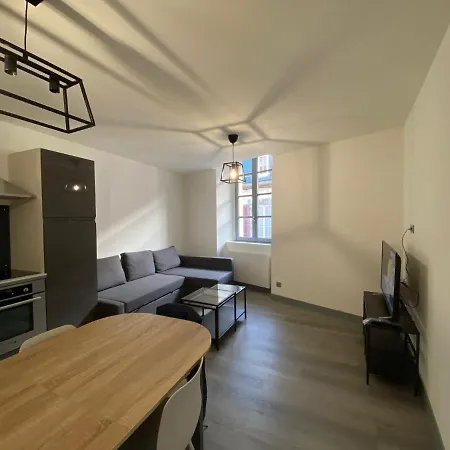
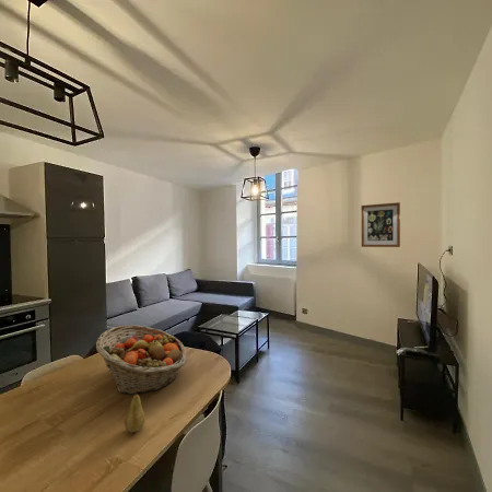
+ fruit (134, 411)
+ fruit basket (144, 353)
+ wall art (379, 225)
